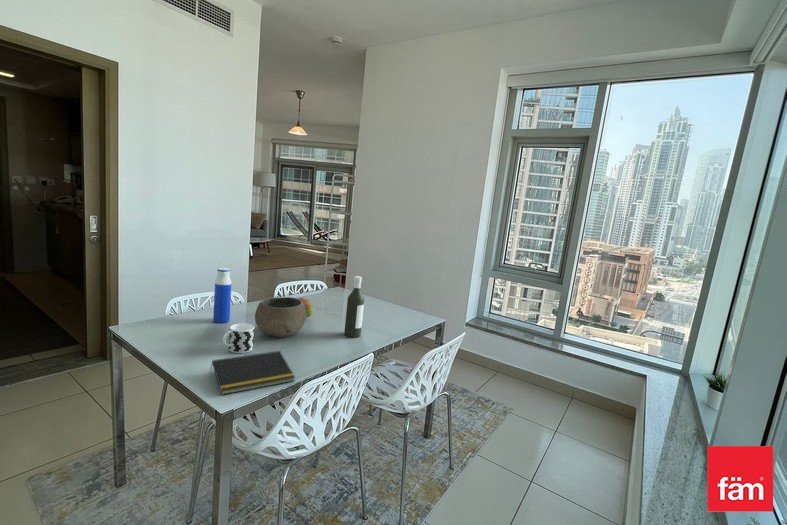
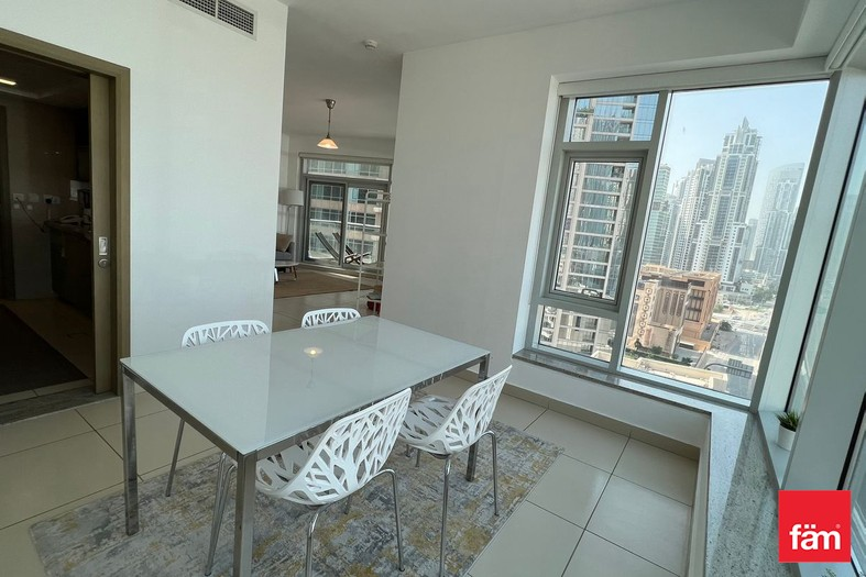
- notepad (253, 370)
- fruit (305, 307)
- bottle (355, 306)
- cup (238, 338)
- bowl (280, 317)
- water bottle (222, 294)
